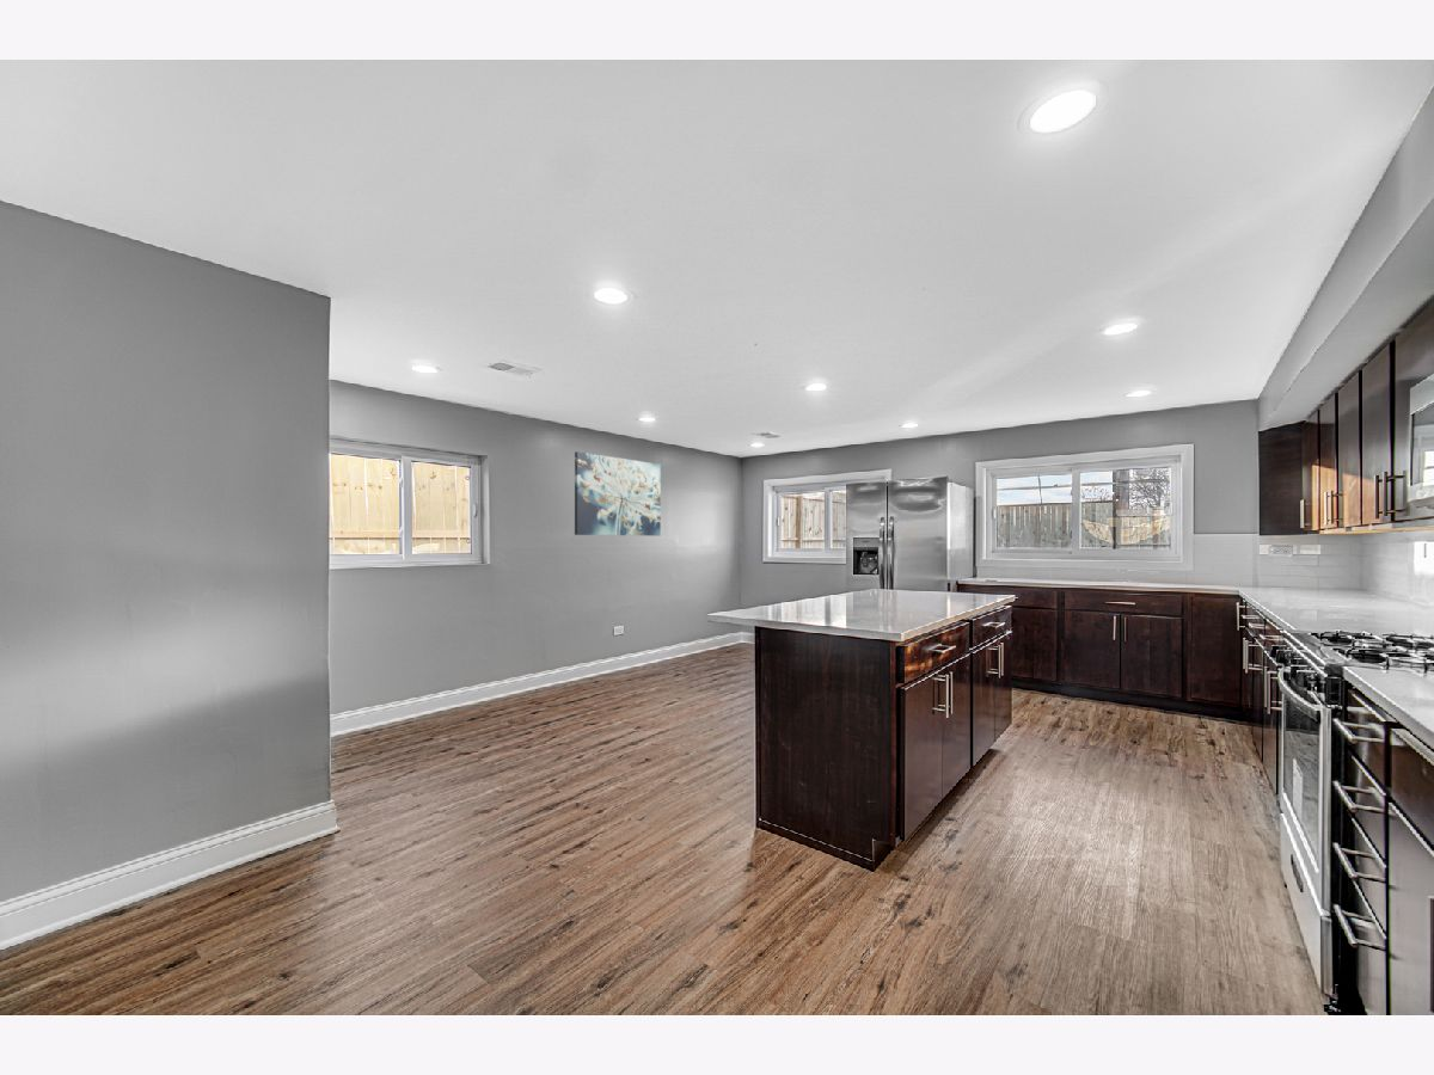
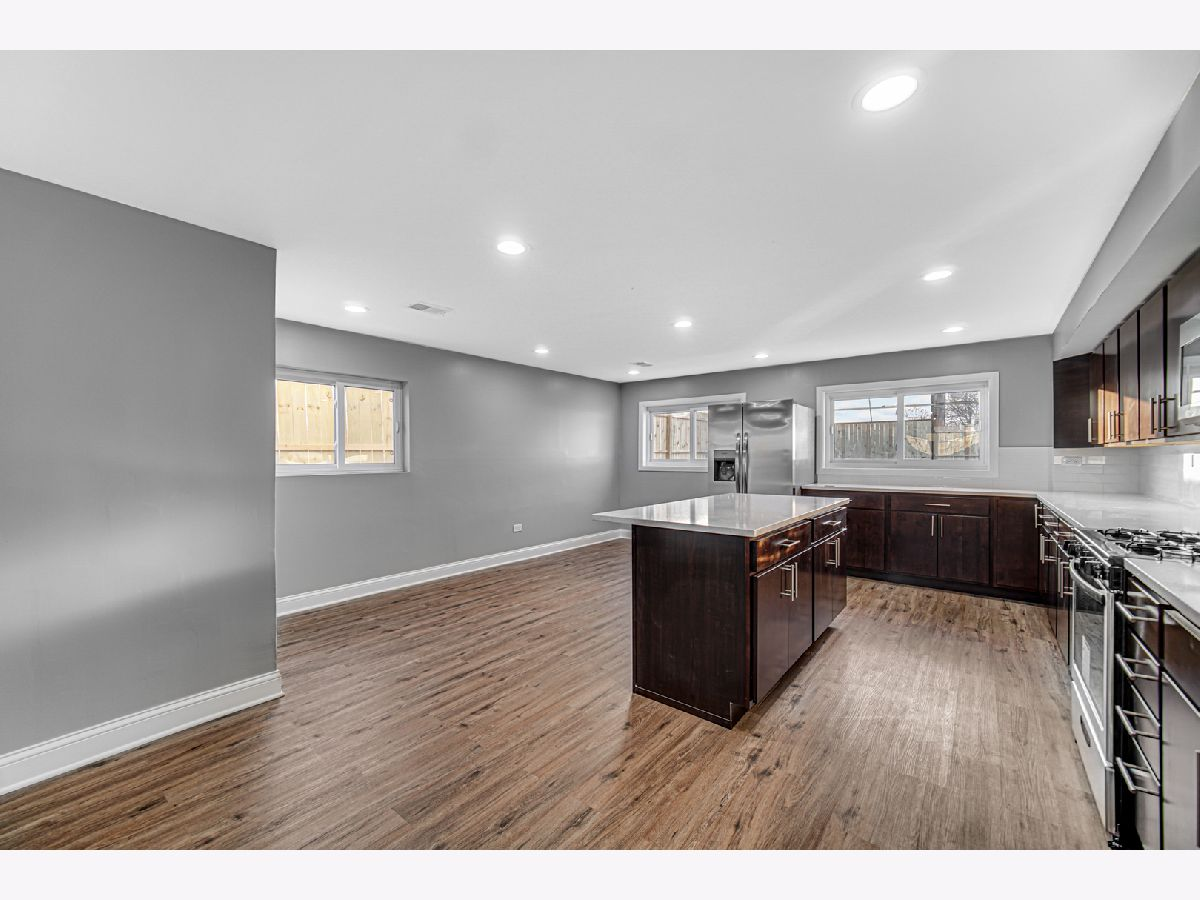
- wall art (620, 497)
